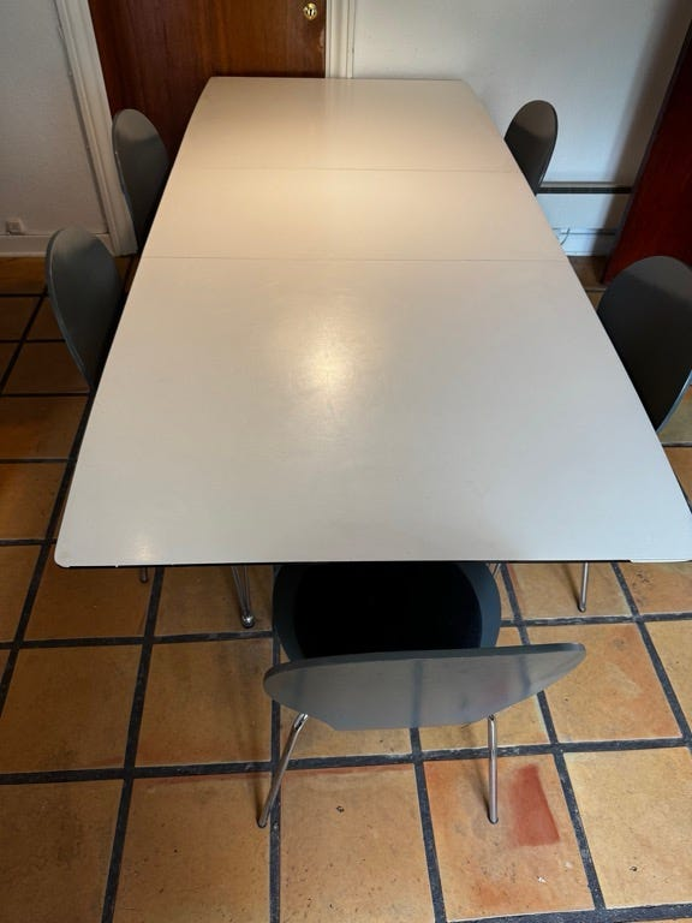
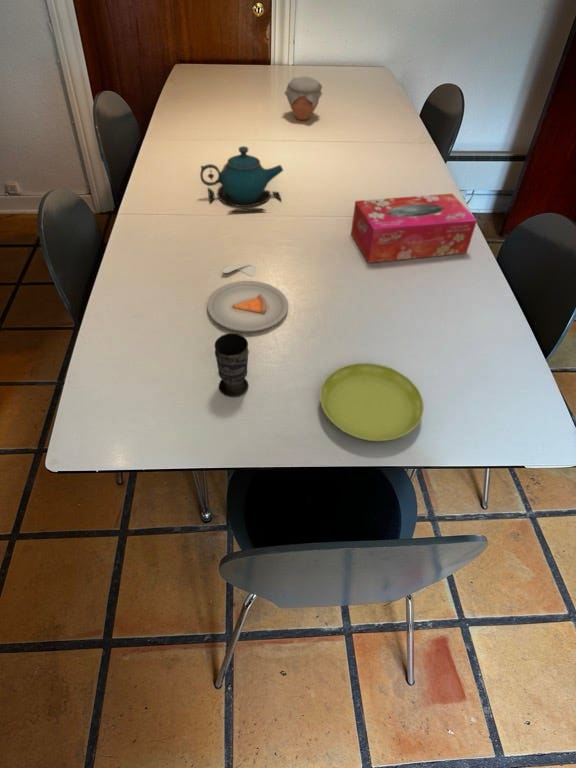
+ tissue box (411, 227)
+ cup (232, 366)
+ saucer (370, 403)
+ jar (303, 99)
+ teapot (241, 171)
+ dinner plate (246, 295)
